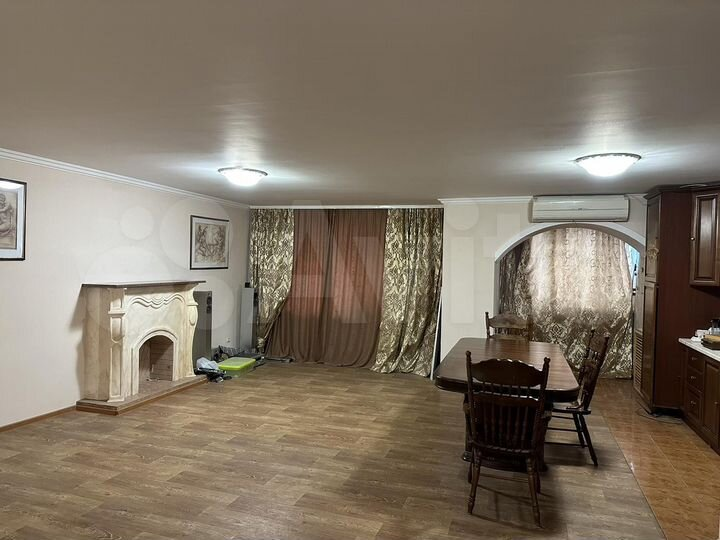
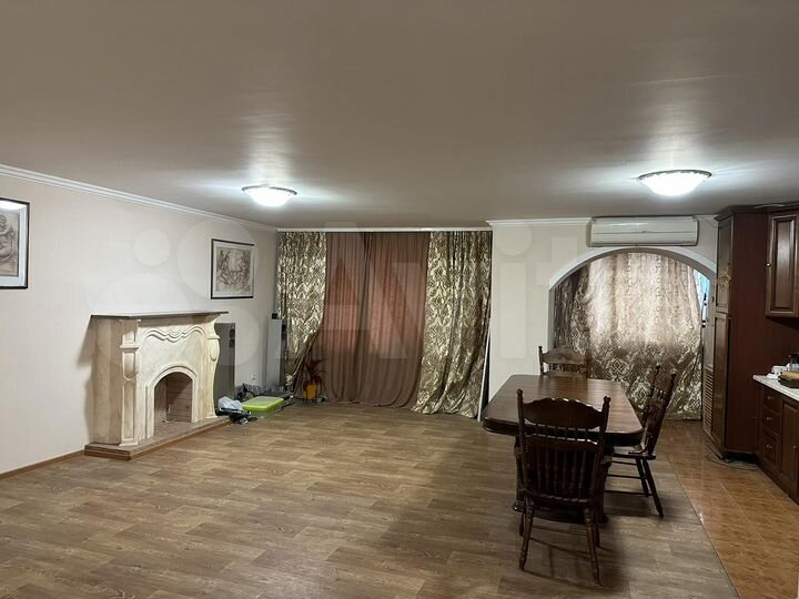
+ house plant (311, 379)
